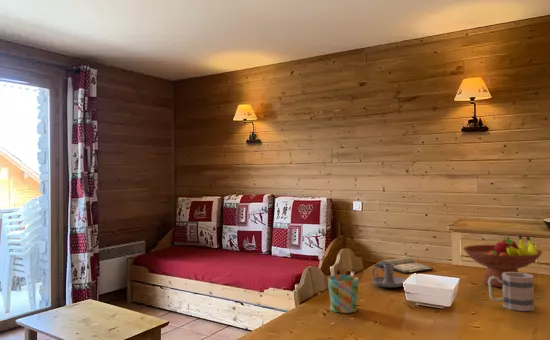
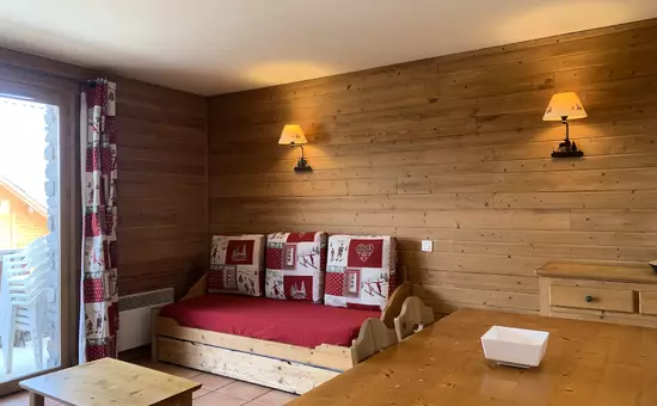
- fruit bowl (501, 260)
- mug (510, 290)
- mug (341, 292)
- candle holder (386, 274)
- hardback book (403, 263)
